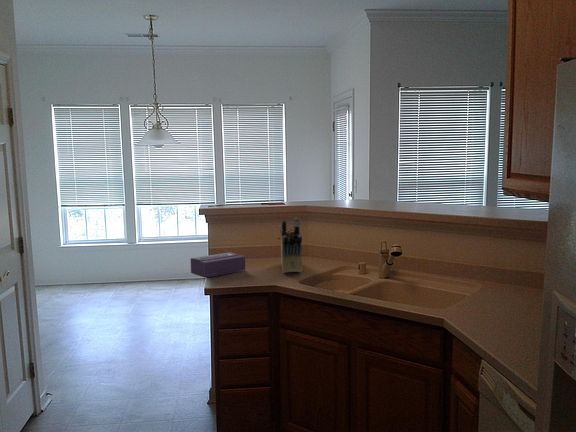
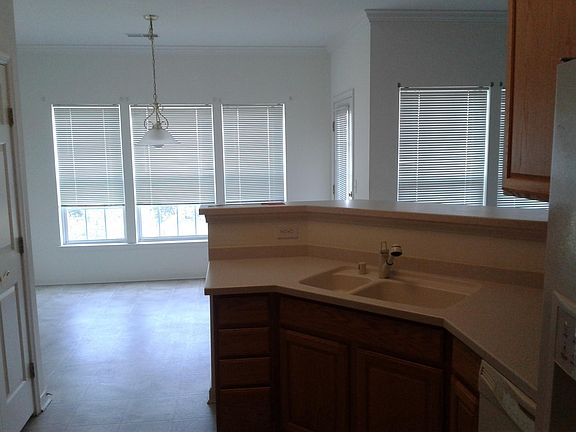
- tissue box (218, 264)
- knife block (291, 242)
